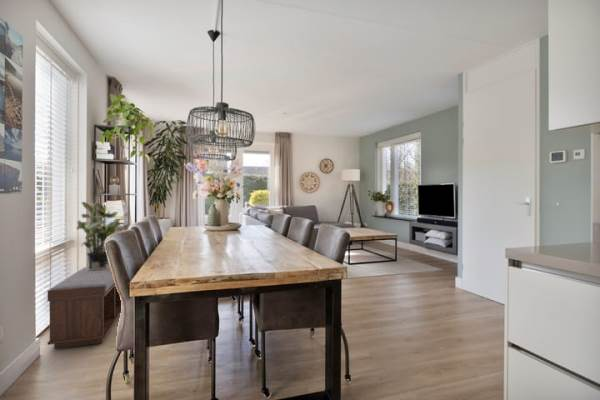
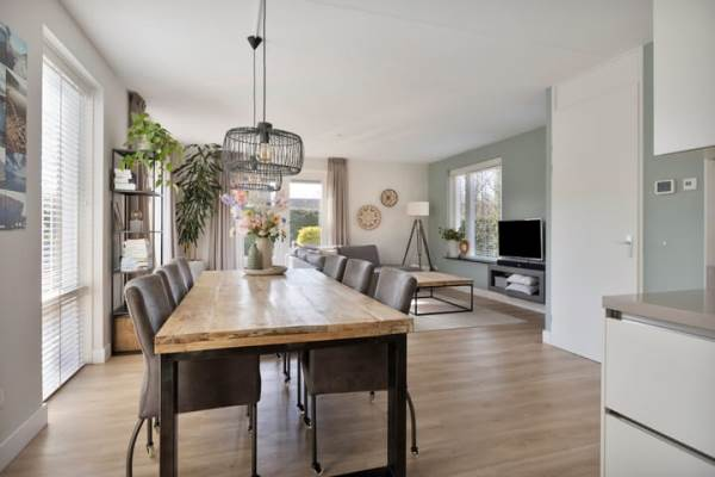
- bench (93, 300)
- potted plant (100, 234)
